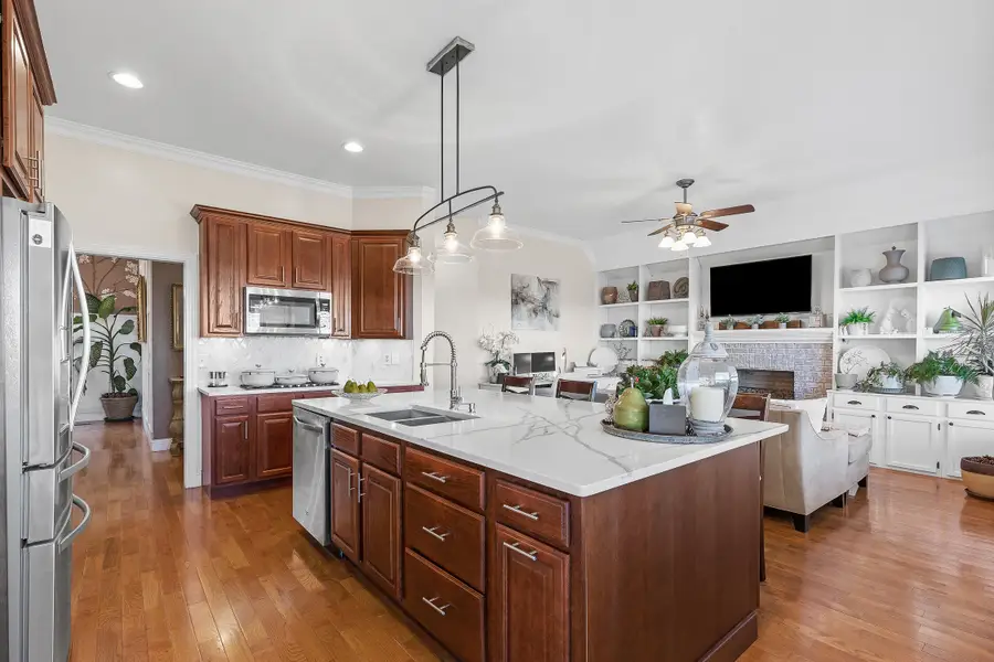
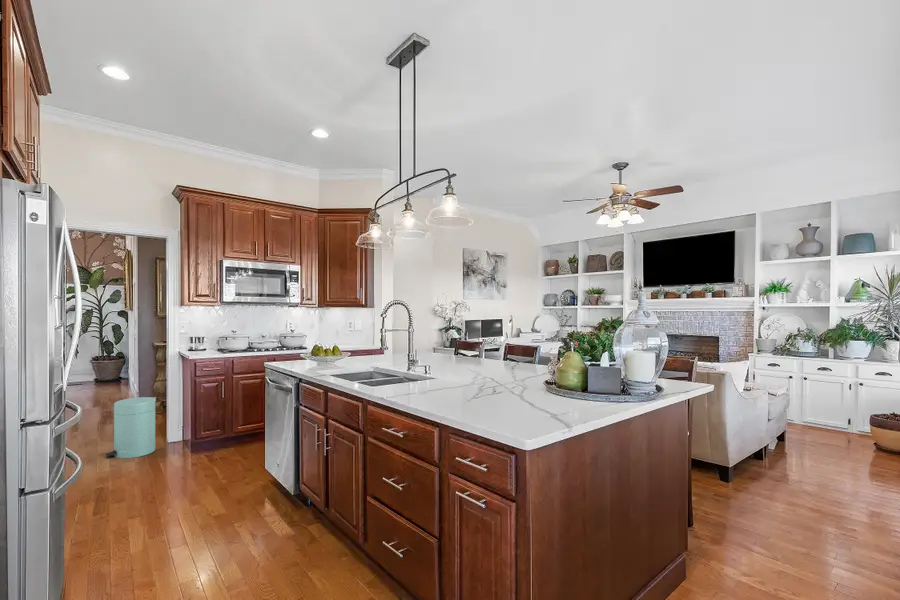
+ trash can (131, 426)
